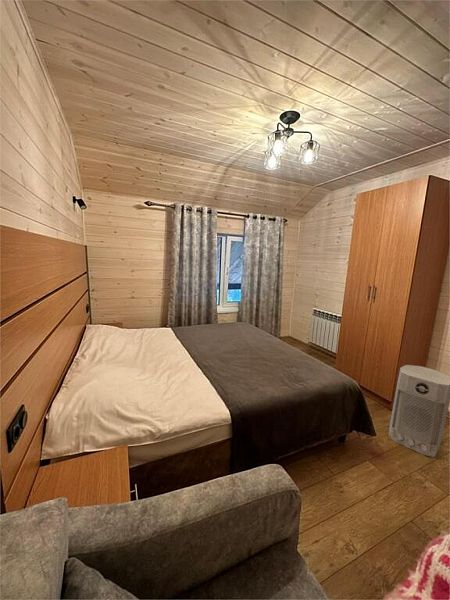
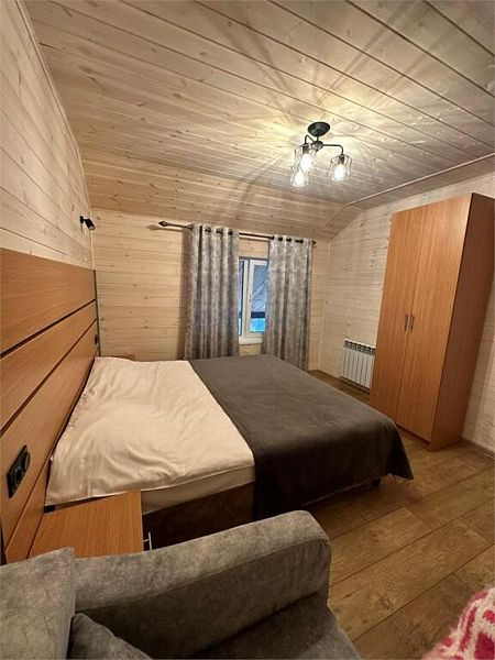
- air purifier (419, 406)
